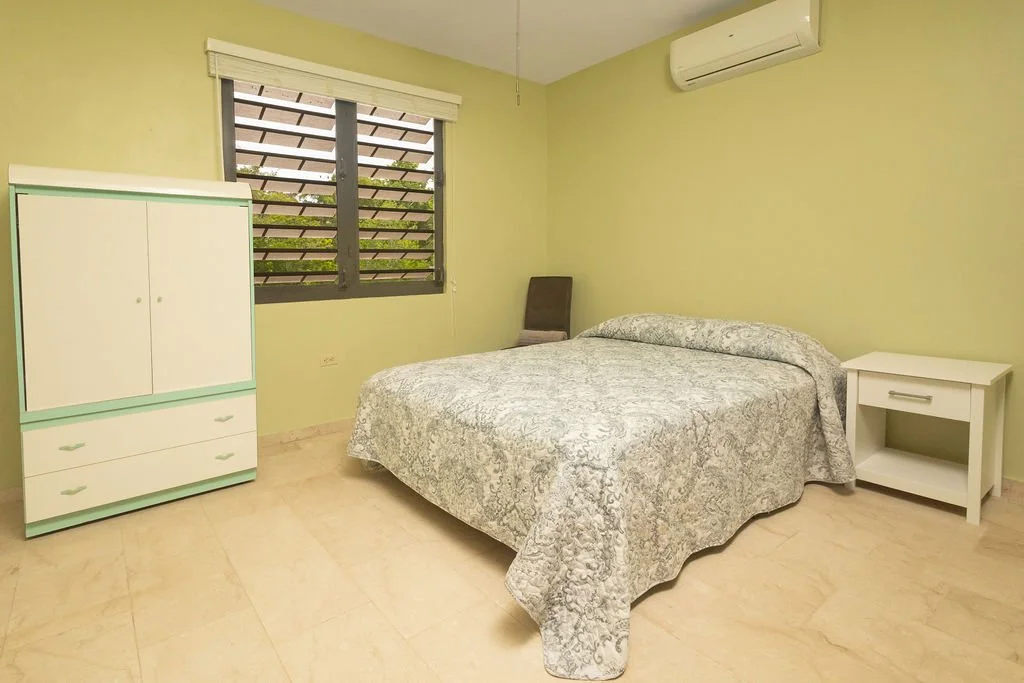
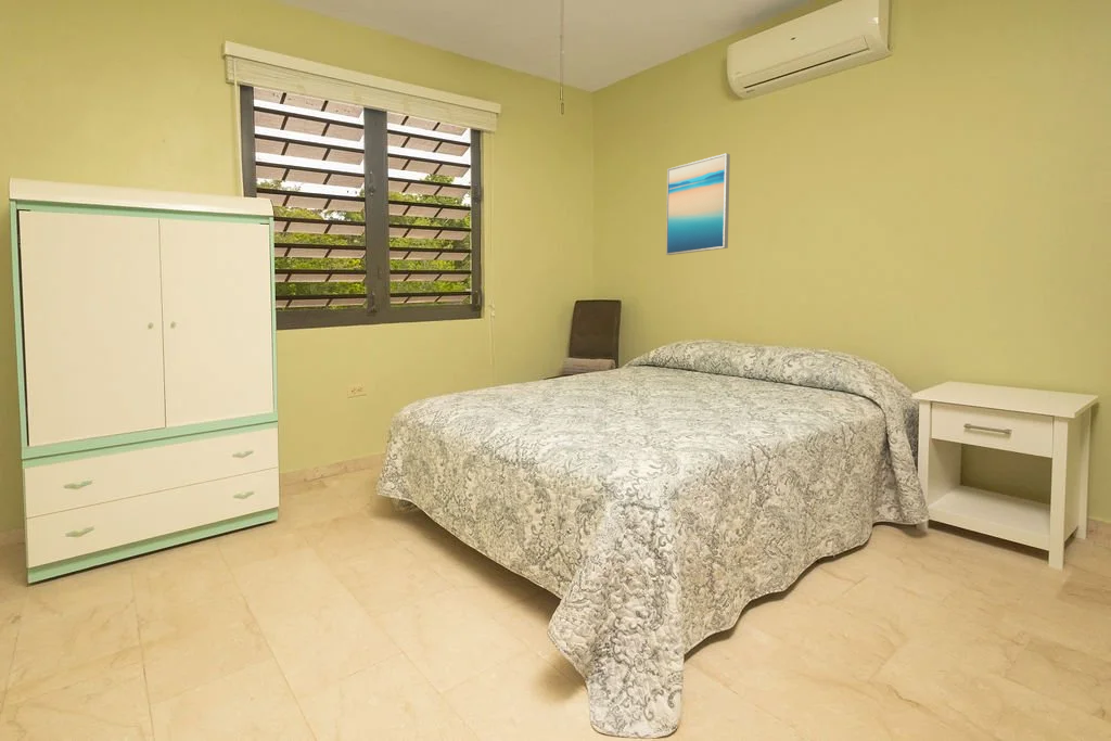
+ wall art (695, 206)
